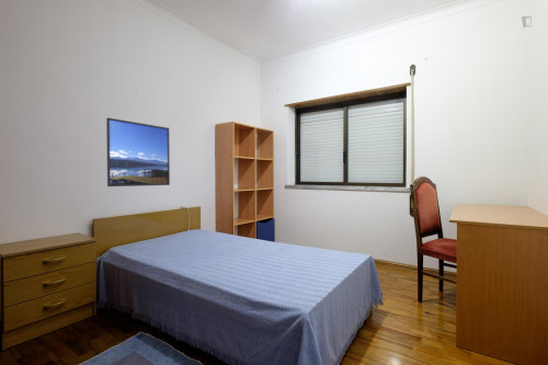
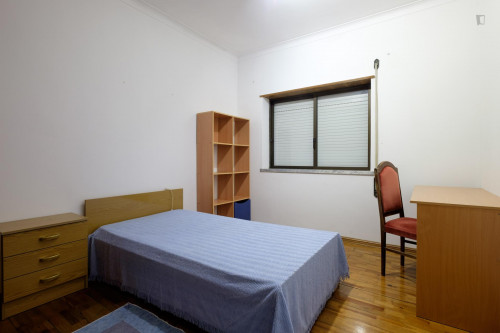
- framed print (140, 155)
